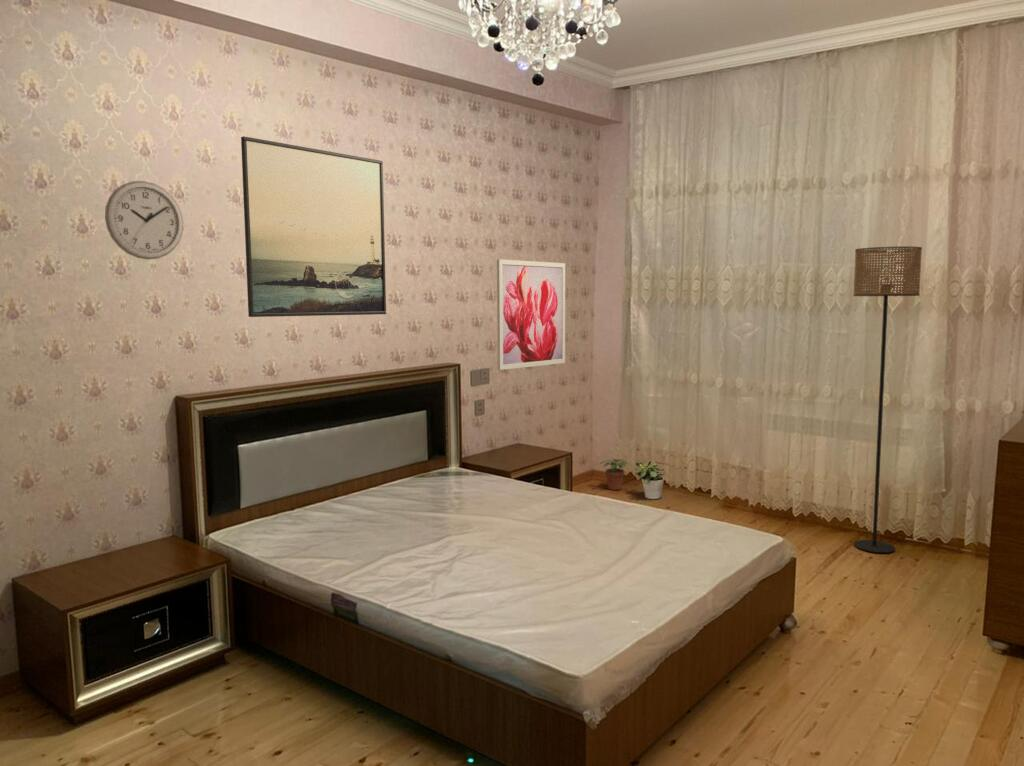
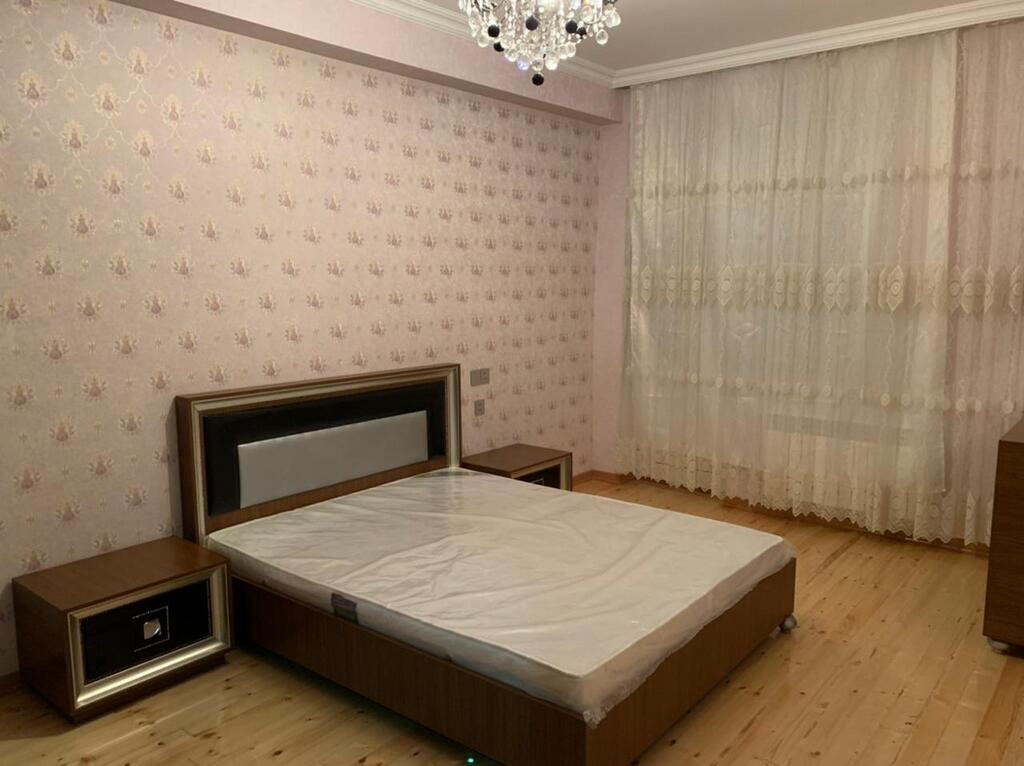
- potted plant (647, 478)
- floor lamp (881, 400)
- potted plant (614, 474)
- wall clock (146, 220)
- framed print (320, 233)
- wall art (532, 314)
